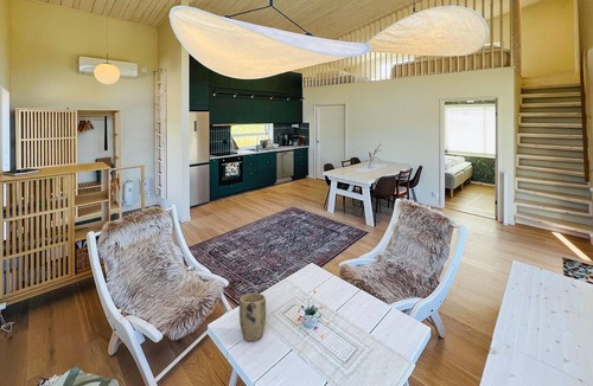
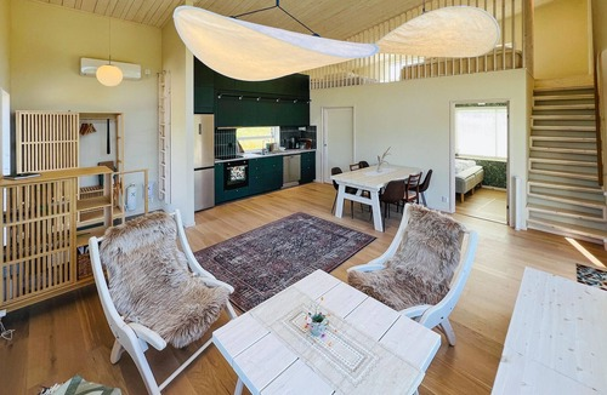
- plant pot (253, 316)
